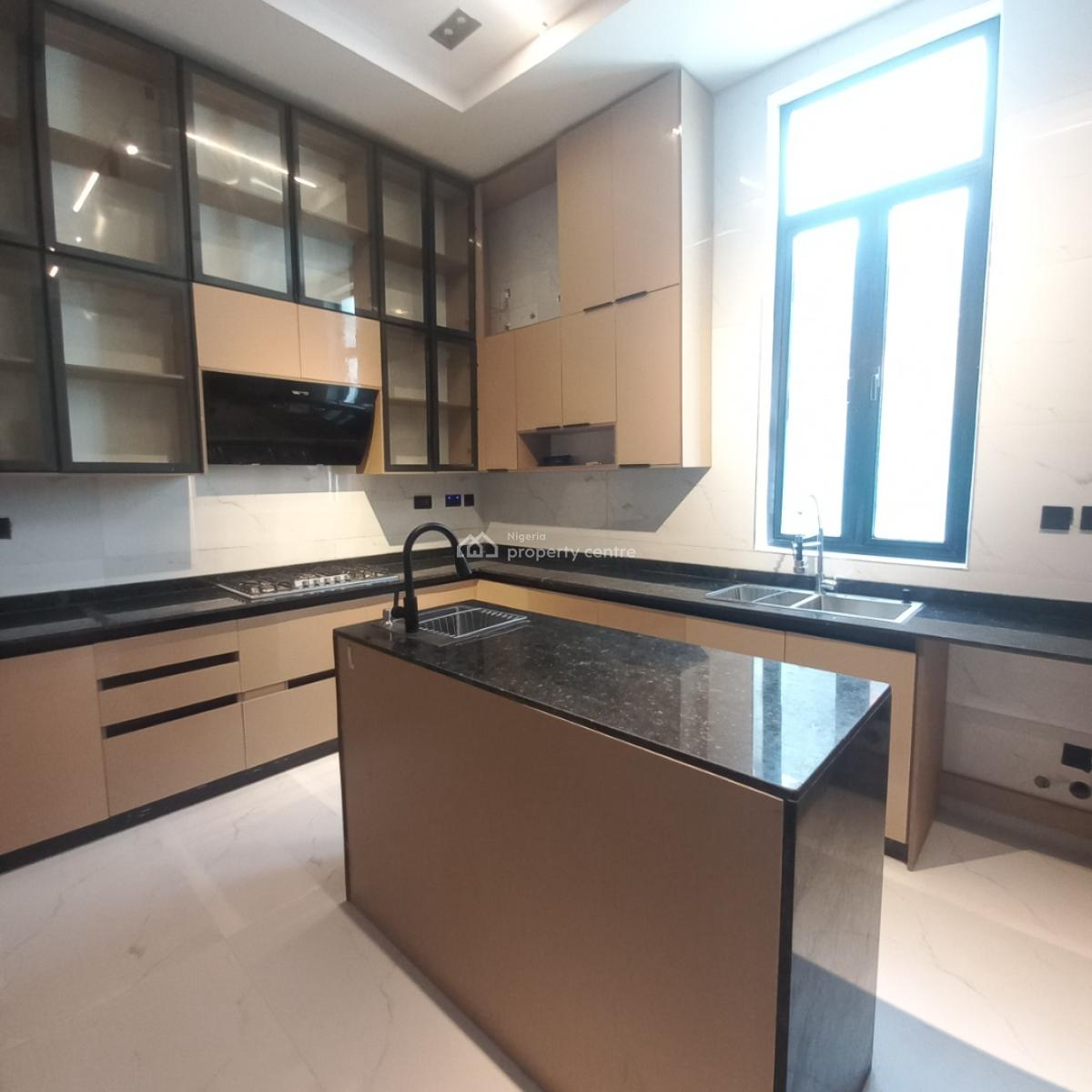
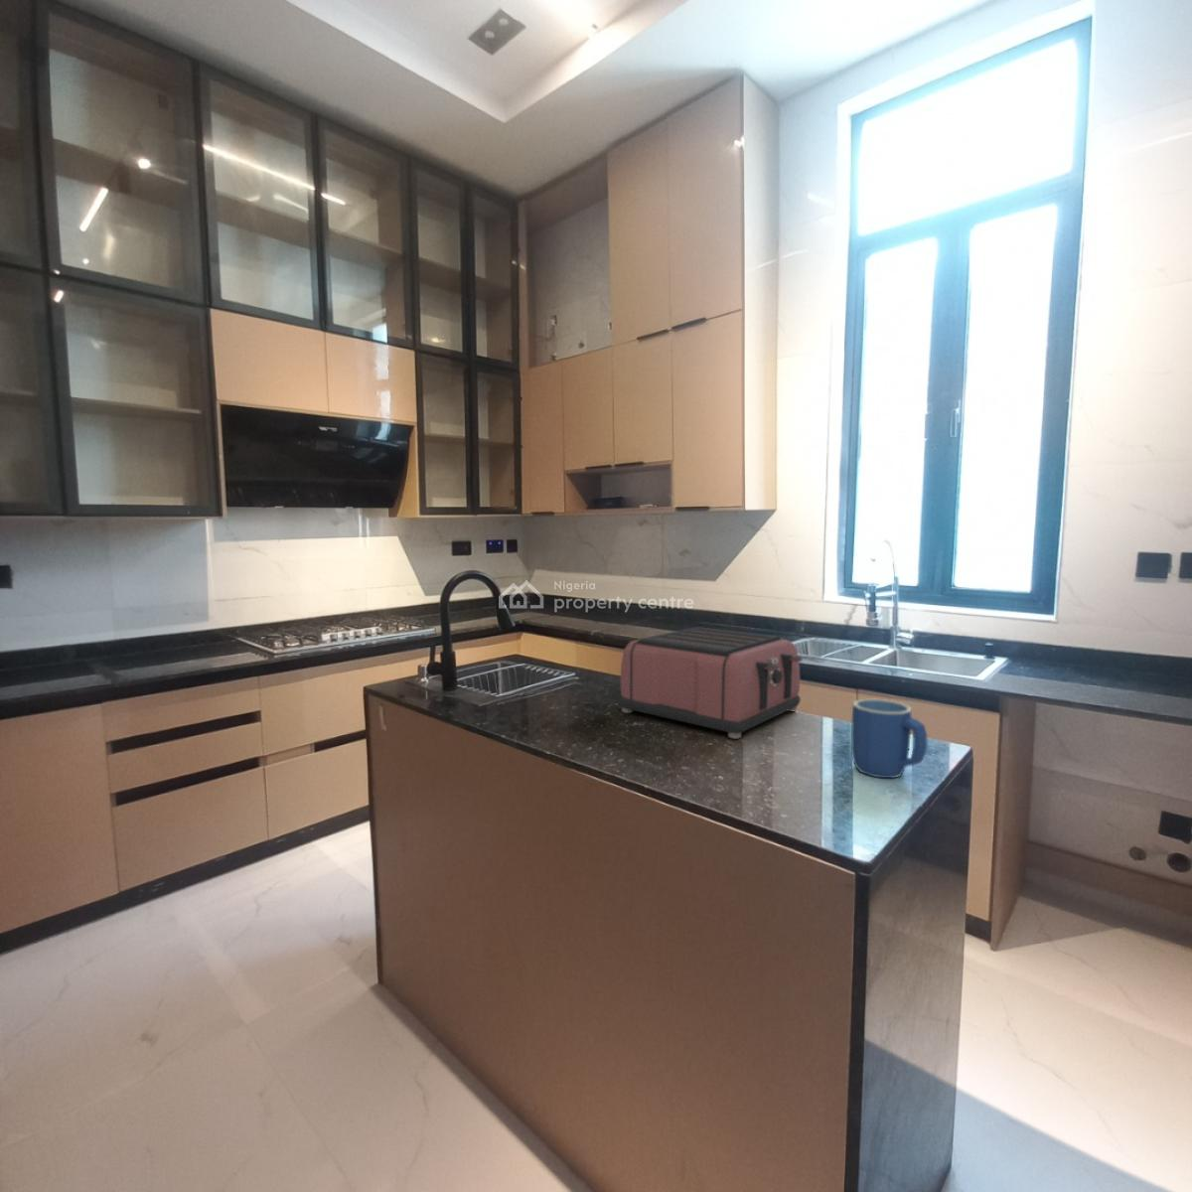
+ toaster (716, 675)
+ mug (886, 739)
